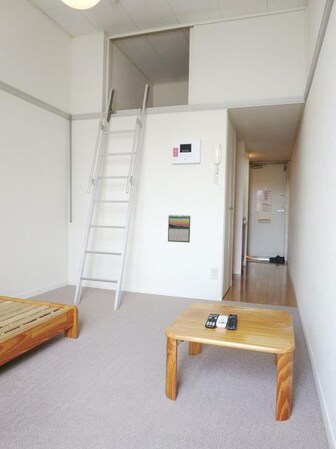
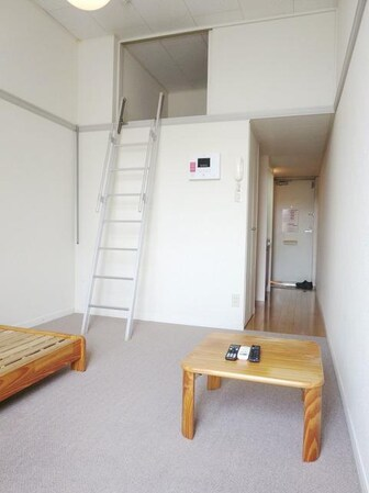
- calendar (179, 228)
